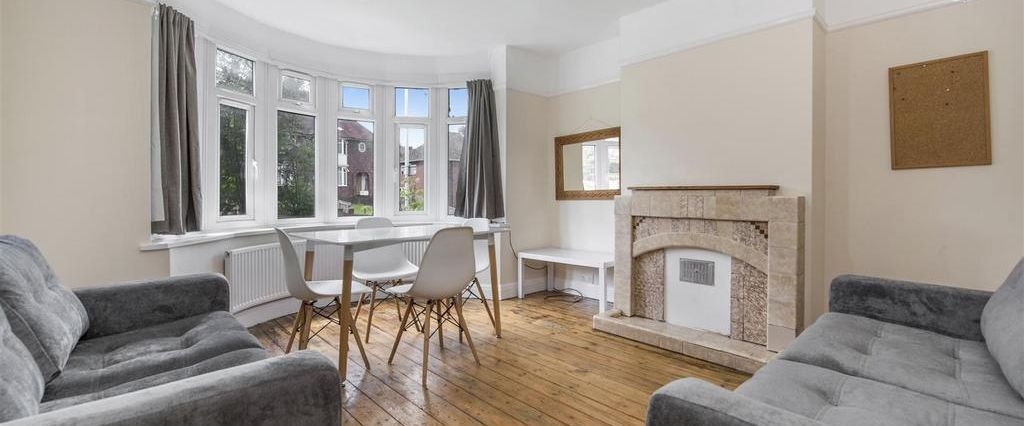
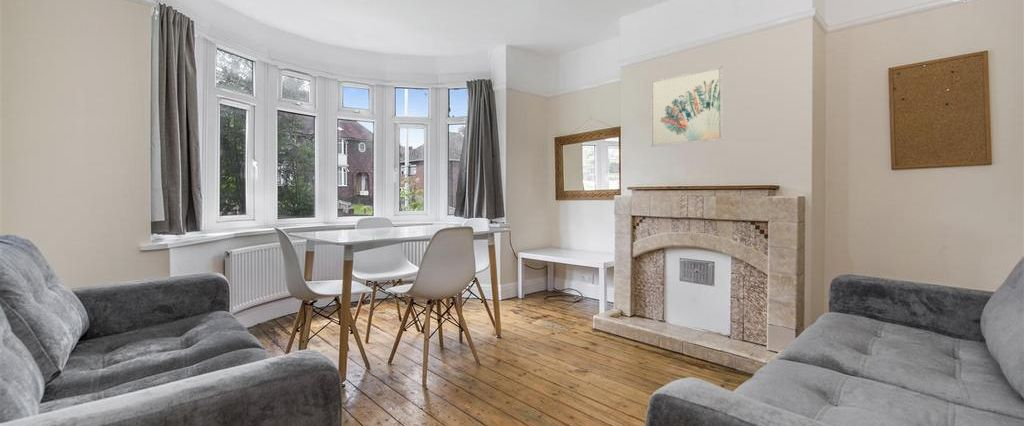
+ wall art (685, 108)
